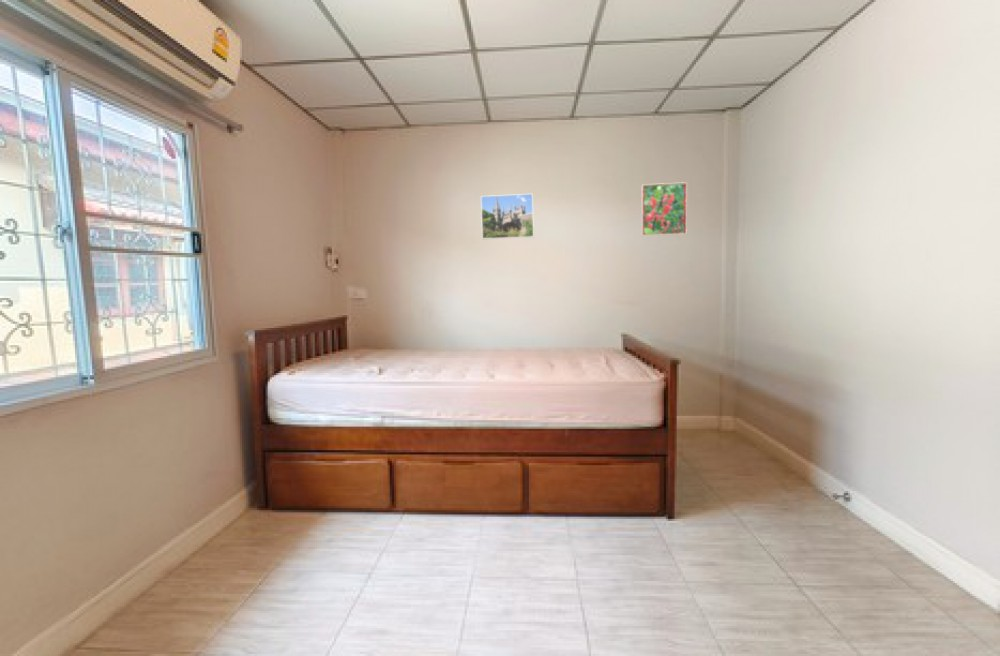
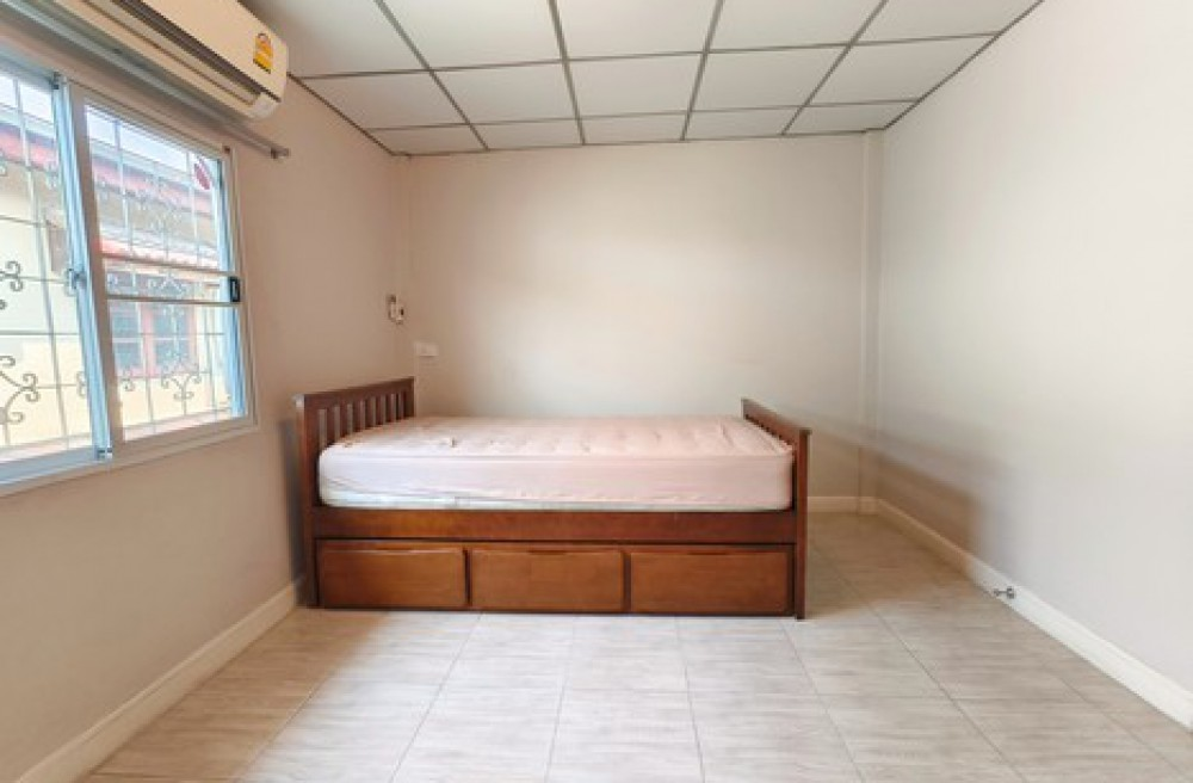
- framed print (663, 209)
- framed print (507, 216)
